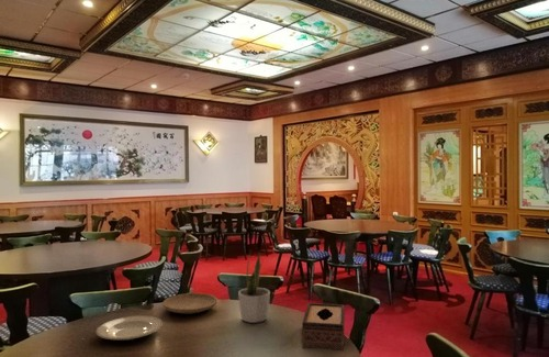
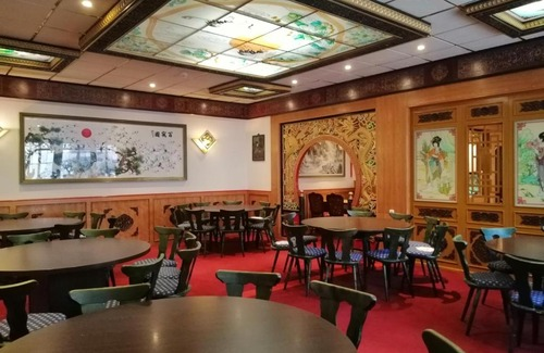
- tissue box (324, 324)
- plate (190, 304)
- potted plant (254, 282)
- plate (130, 330)
